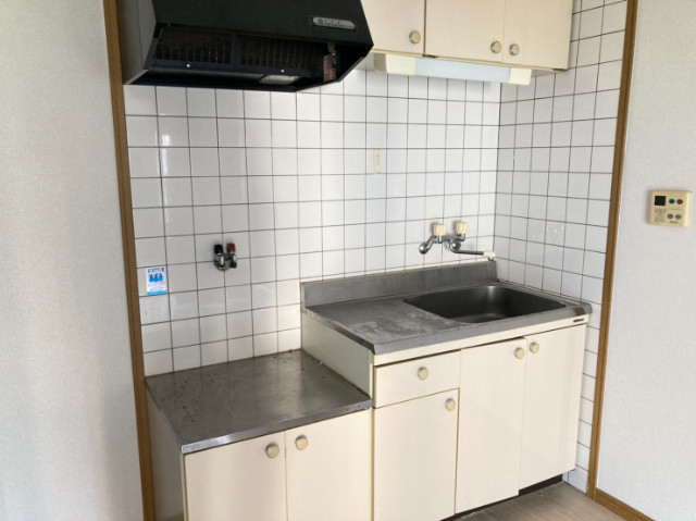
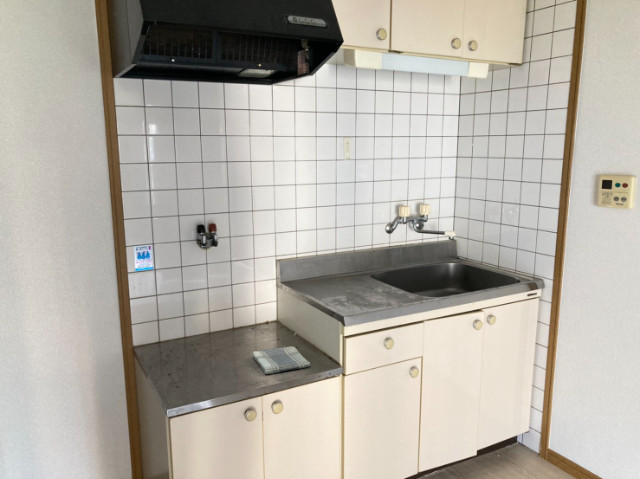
+ dish towel (280, 357)
